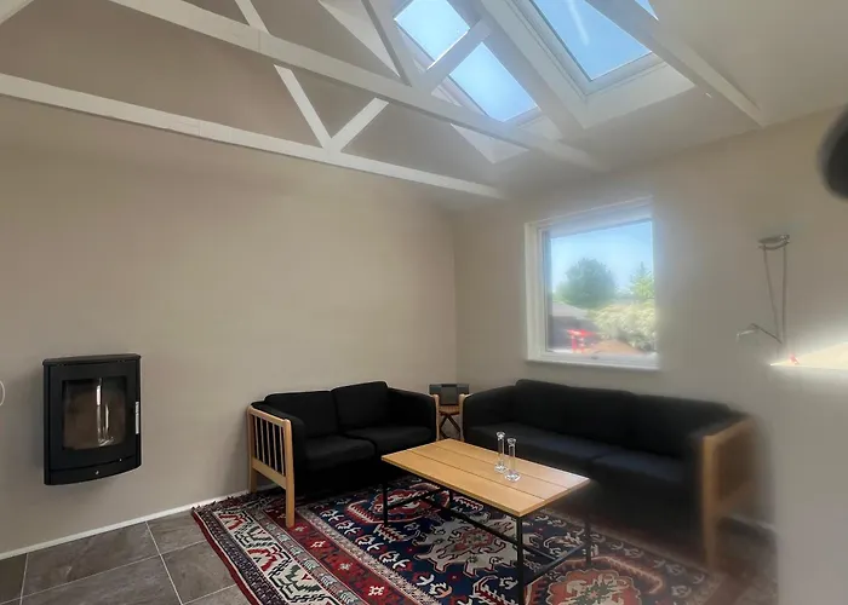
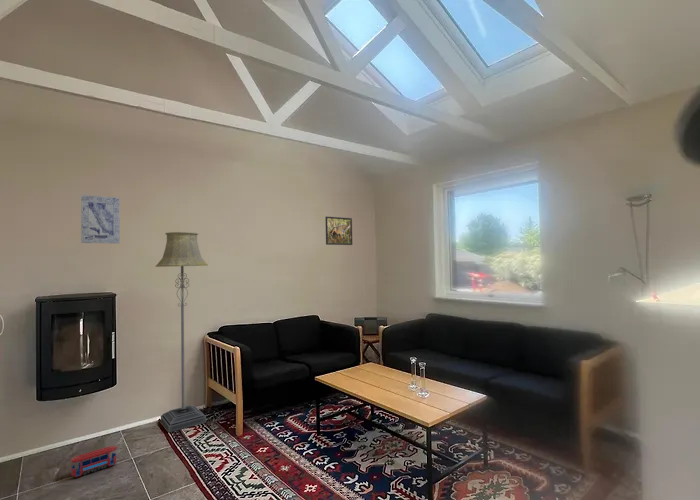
+ floor lamp (182, 326)
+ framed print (339, 231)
+ toy train (94, 461)
+ wall art (100, 219)
